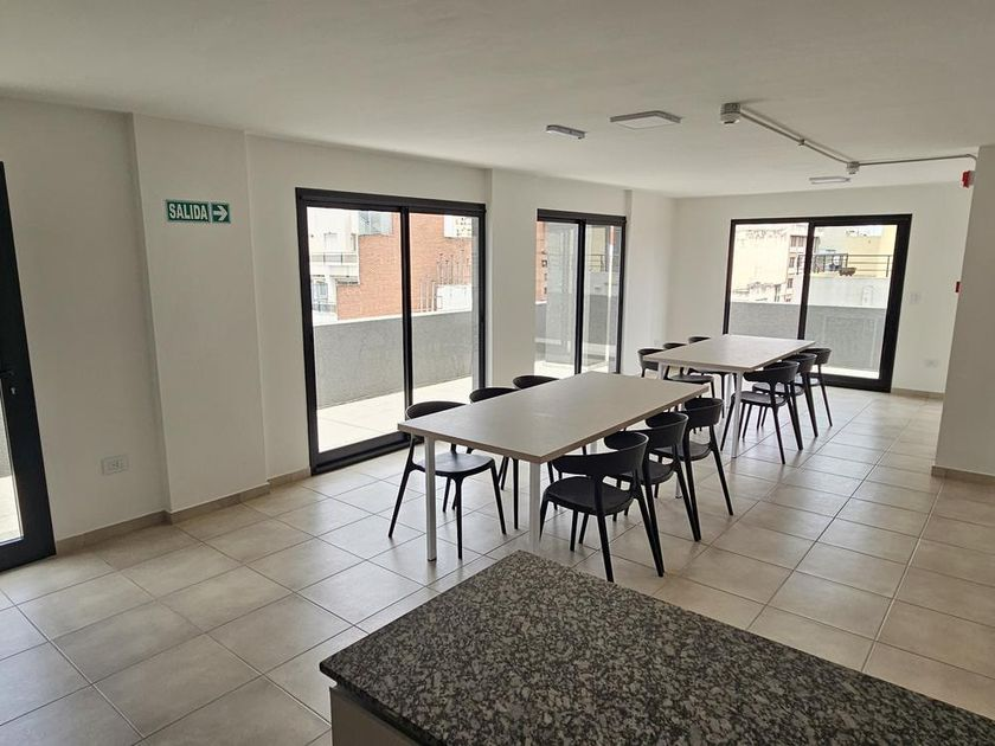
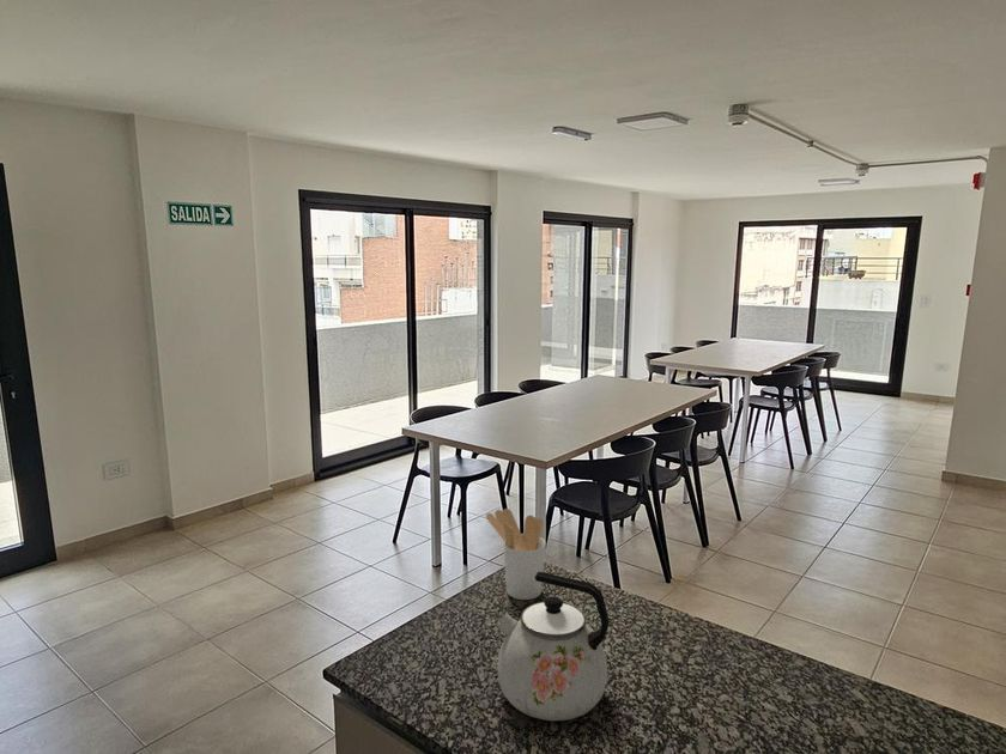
+ utensil holder (515, 551)
+ kettle (551, 636)
